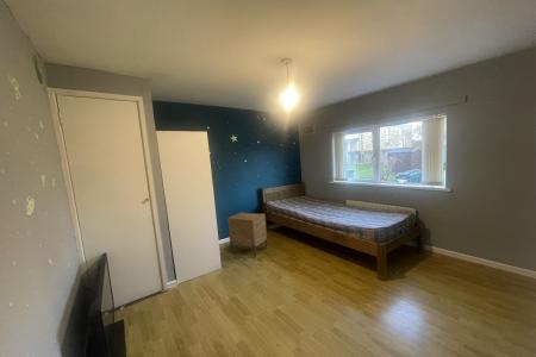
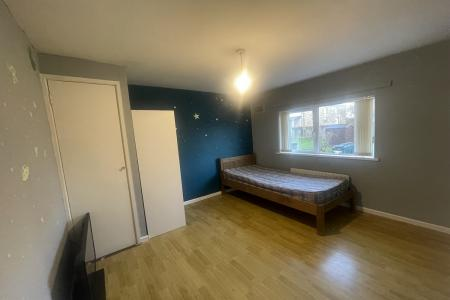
- nightstand (248, 233)
